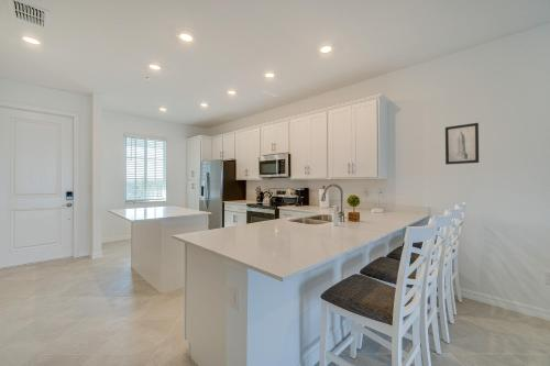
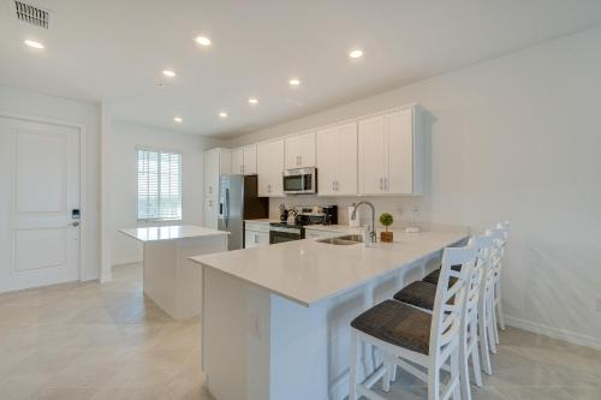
- wall art (461, 144)
